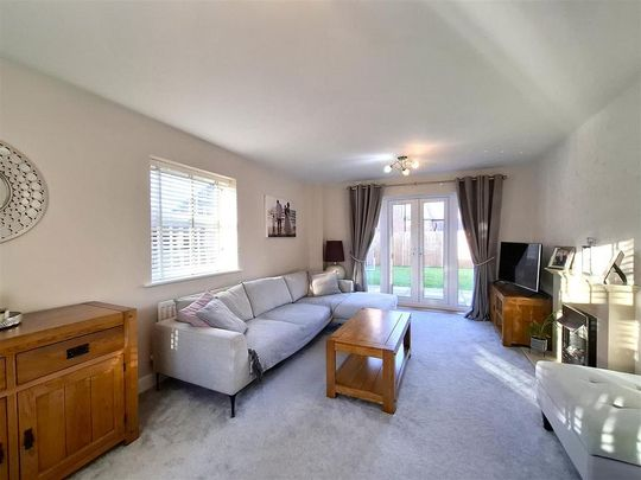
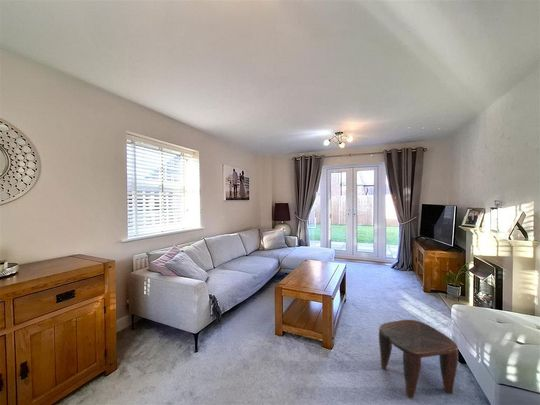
+ stool (415, 356)
